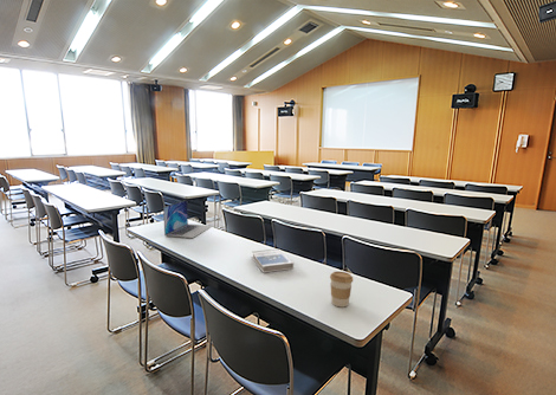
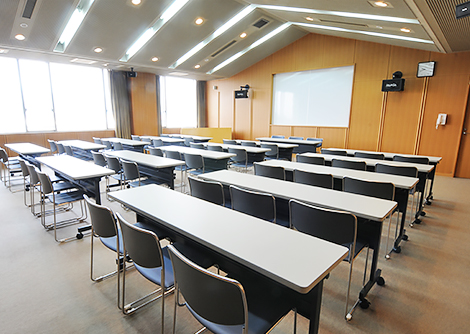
- coffee cup (341, 287)
- laptop (187, 216)
- hardback book (271, 259)
